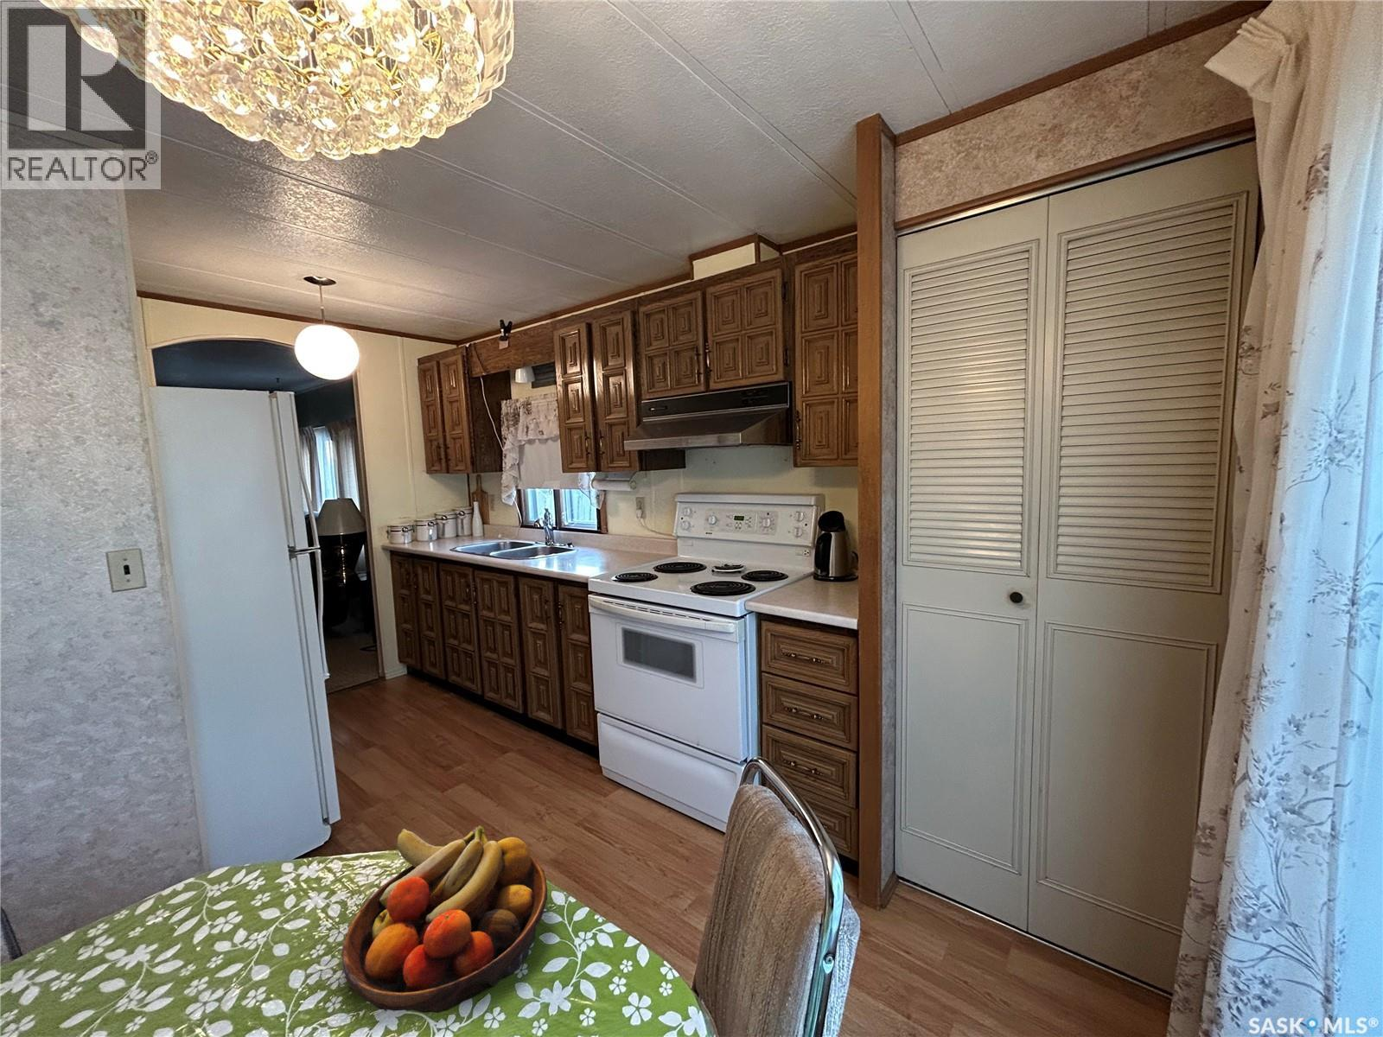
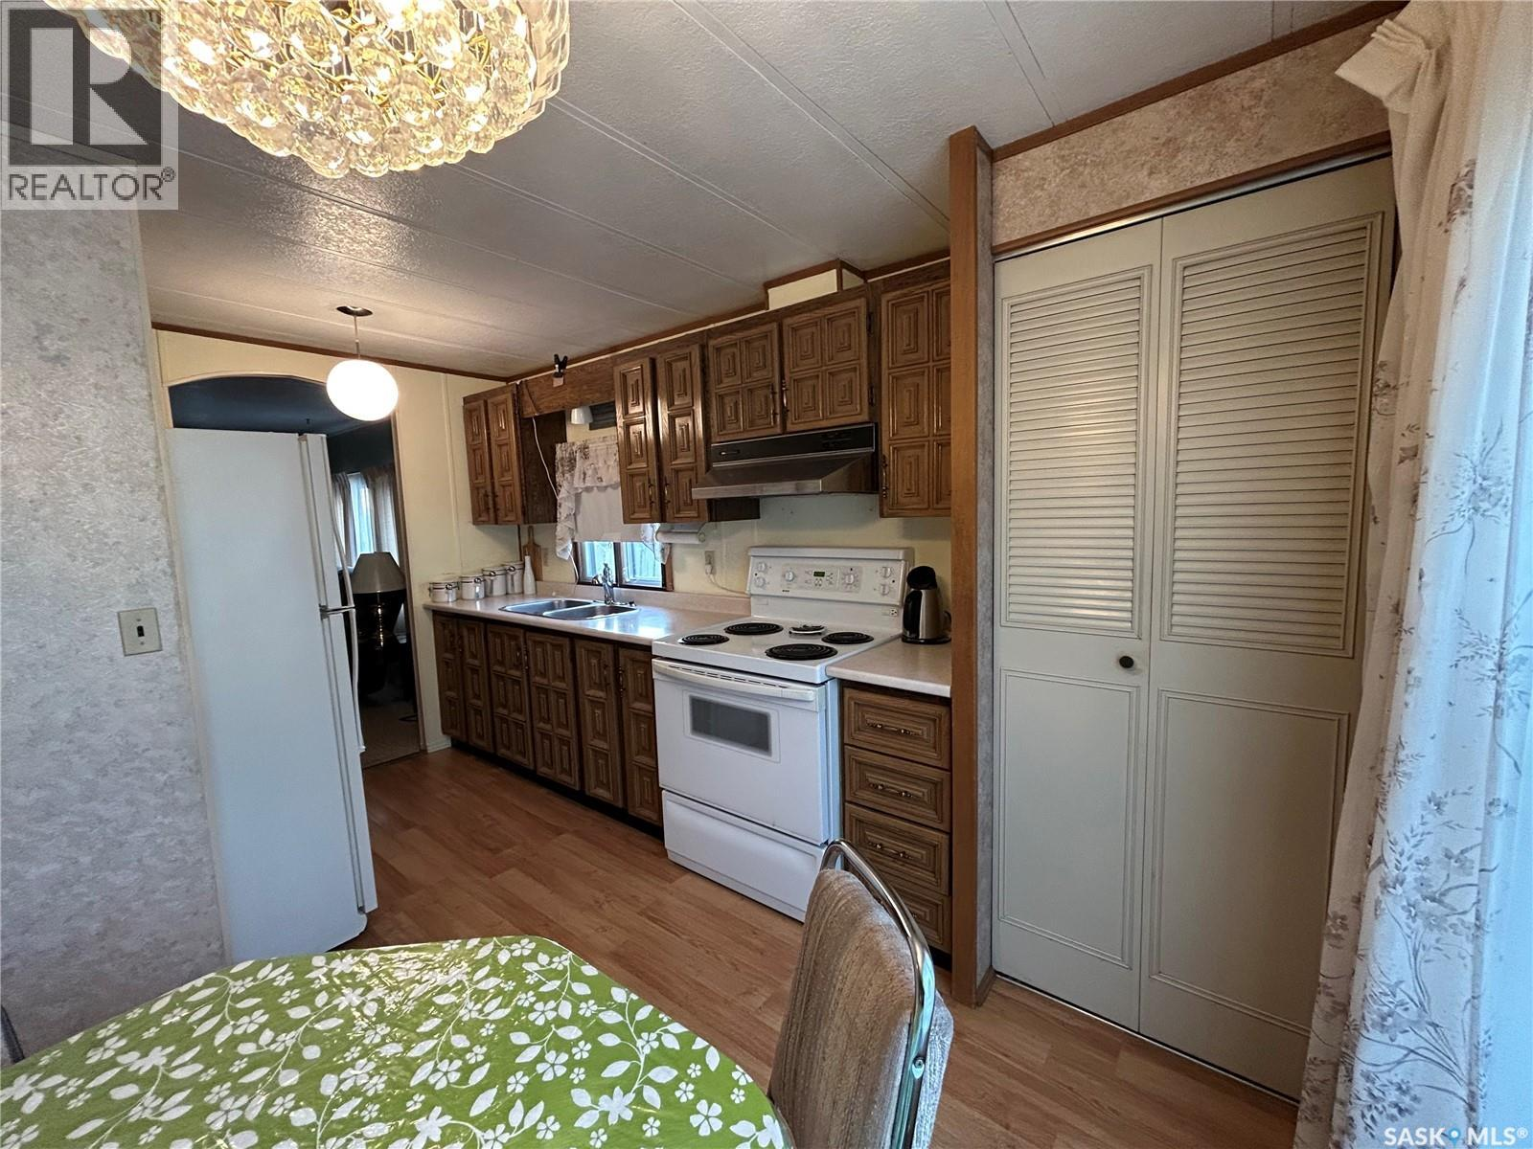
- fruit bowl (448, 900)
